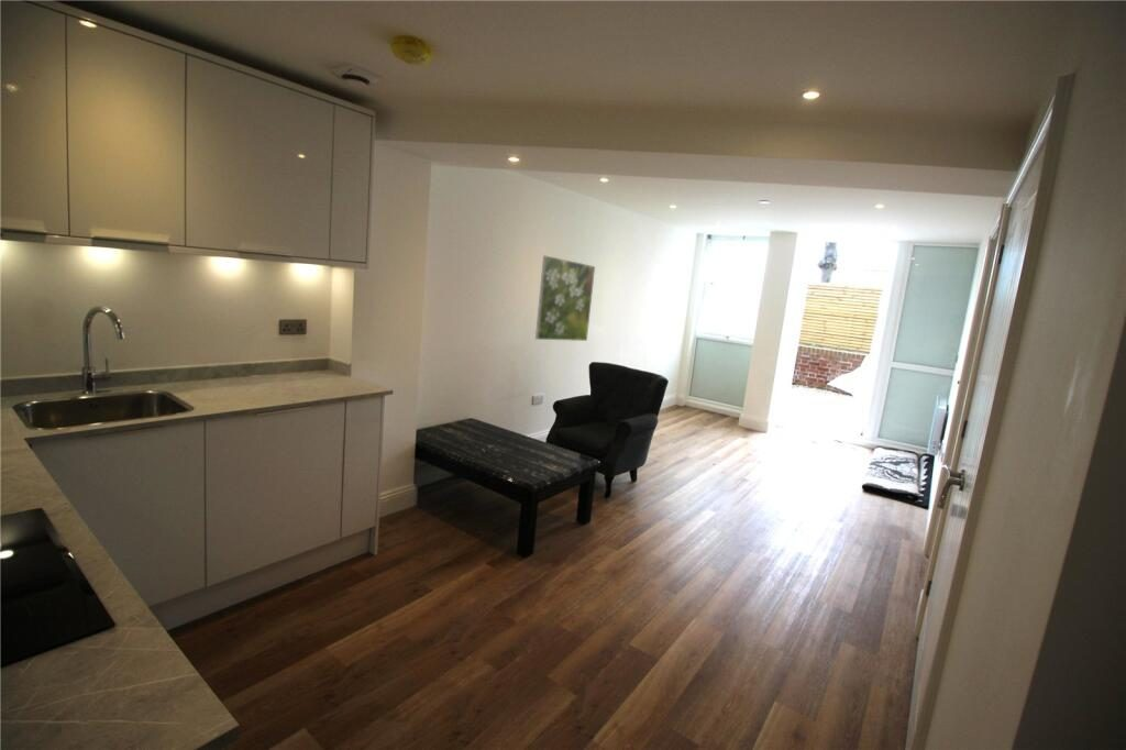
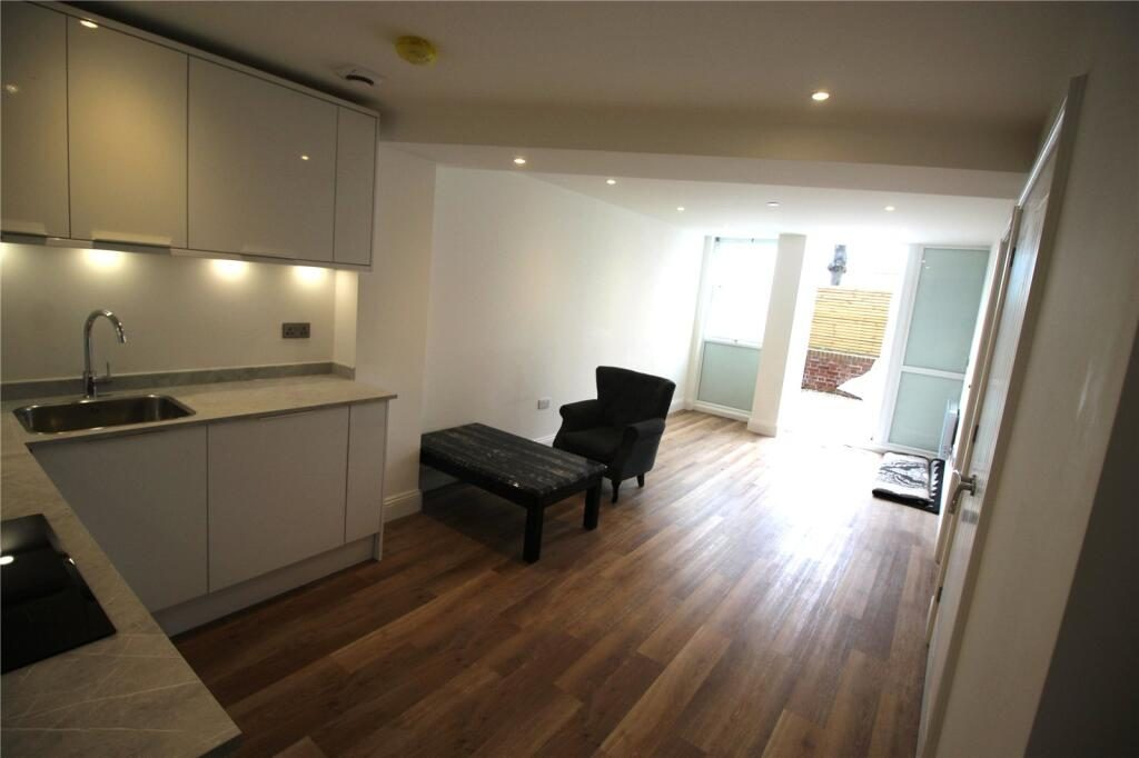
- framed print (566, 300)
